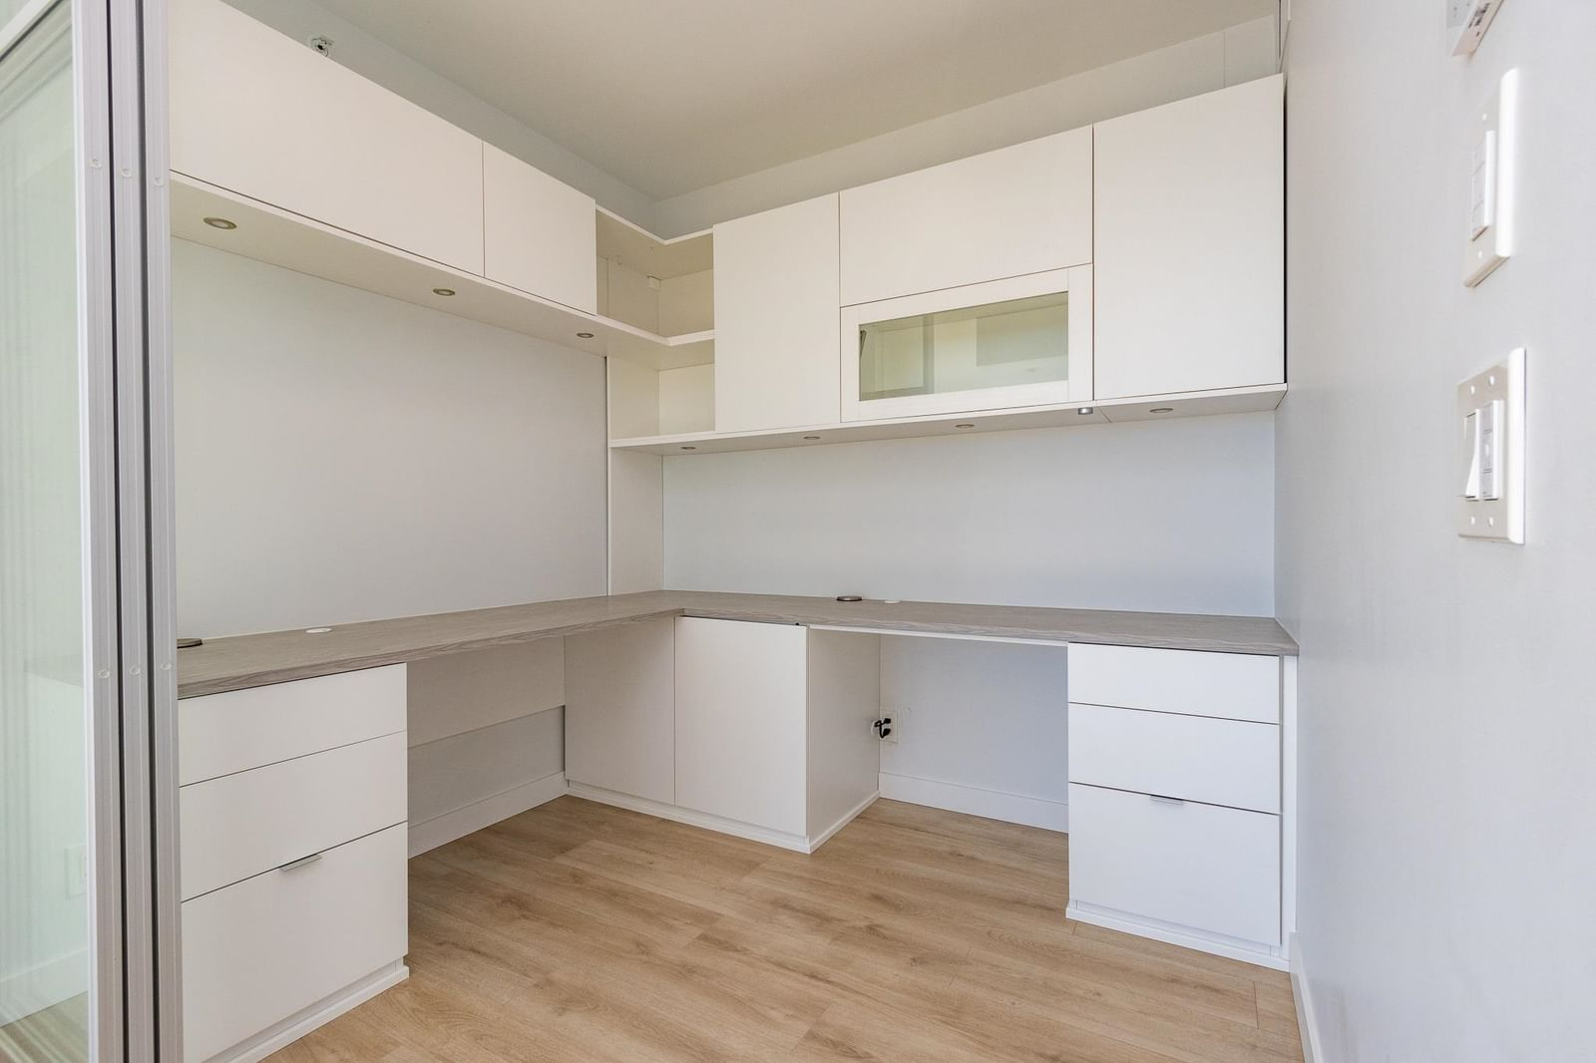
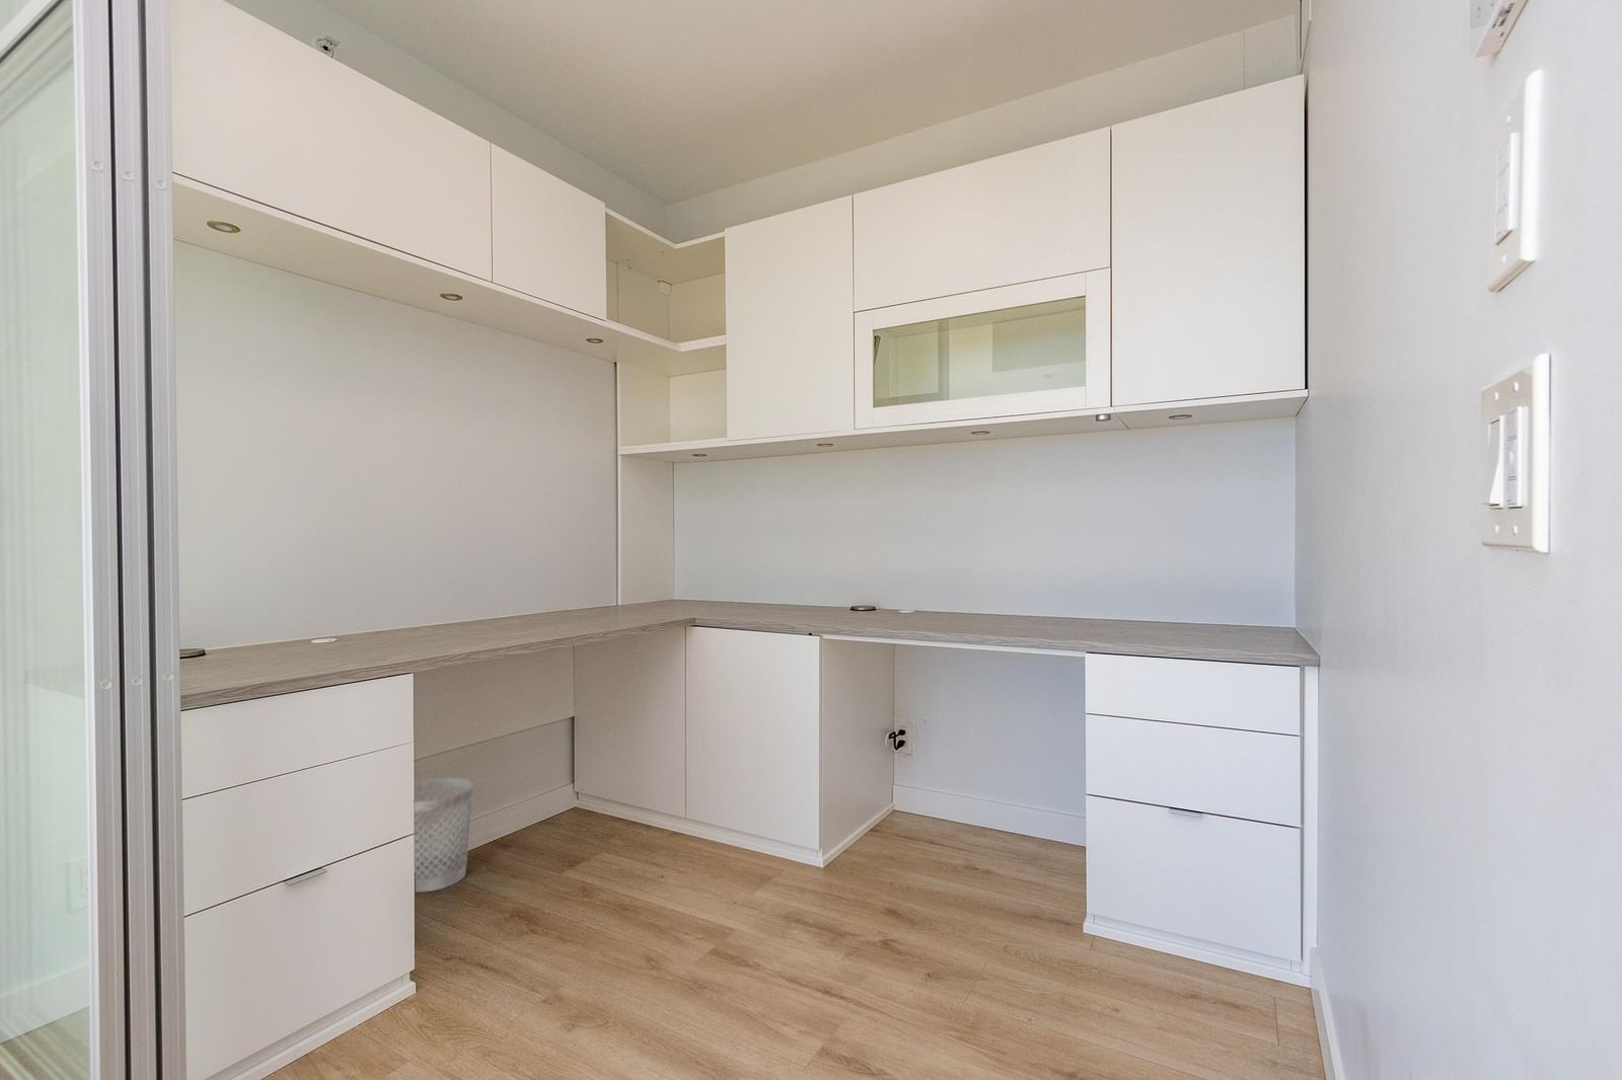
+ wastebasket (433, 834)
